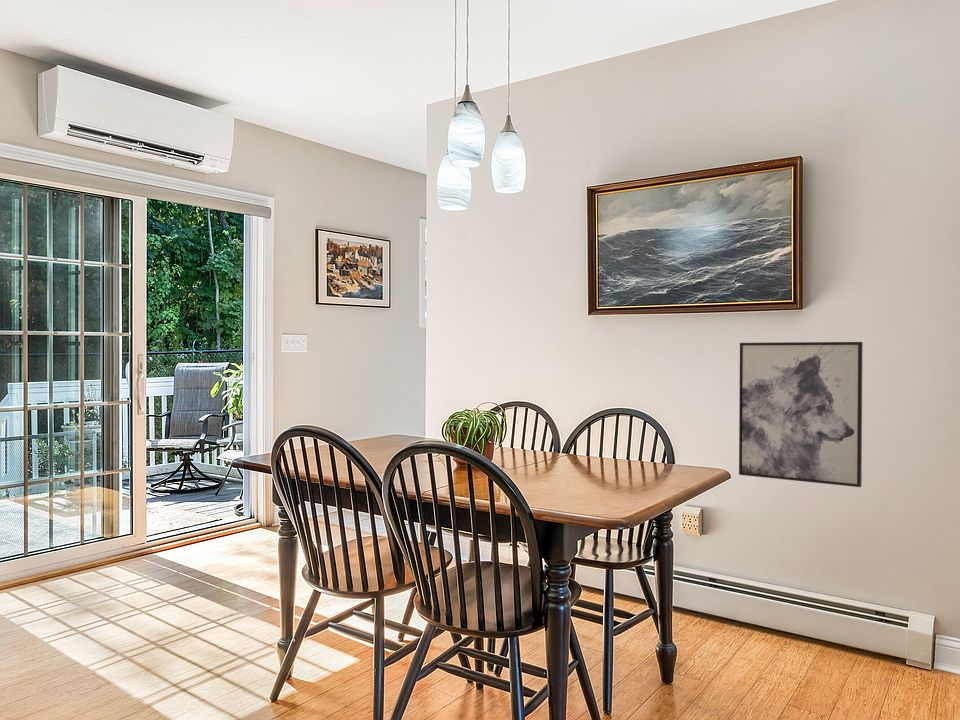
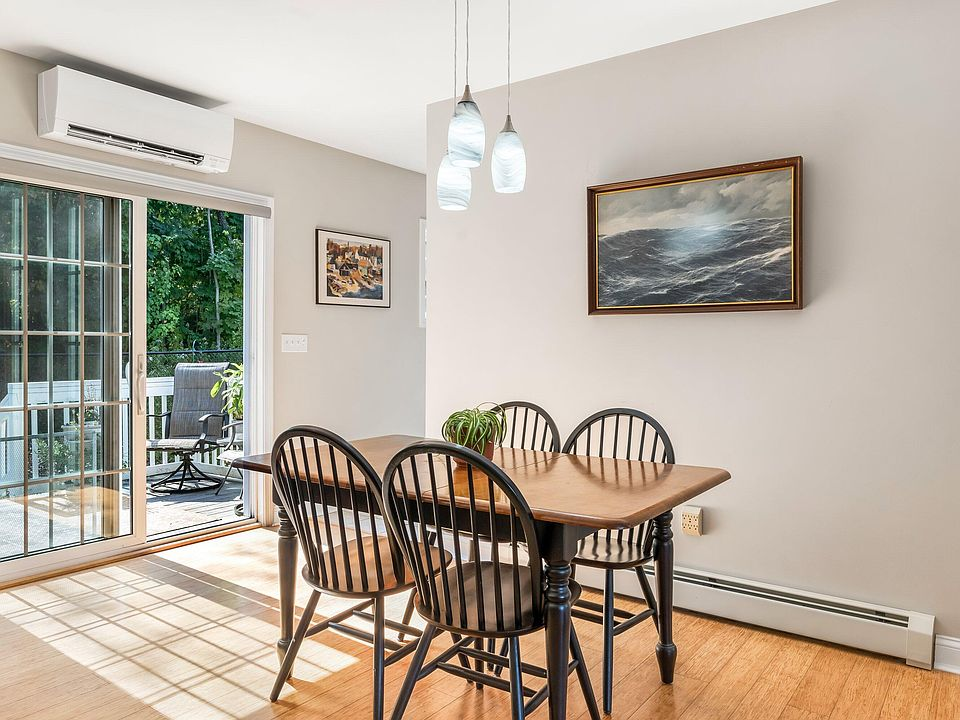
- wall art (797, 411)
